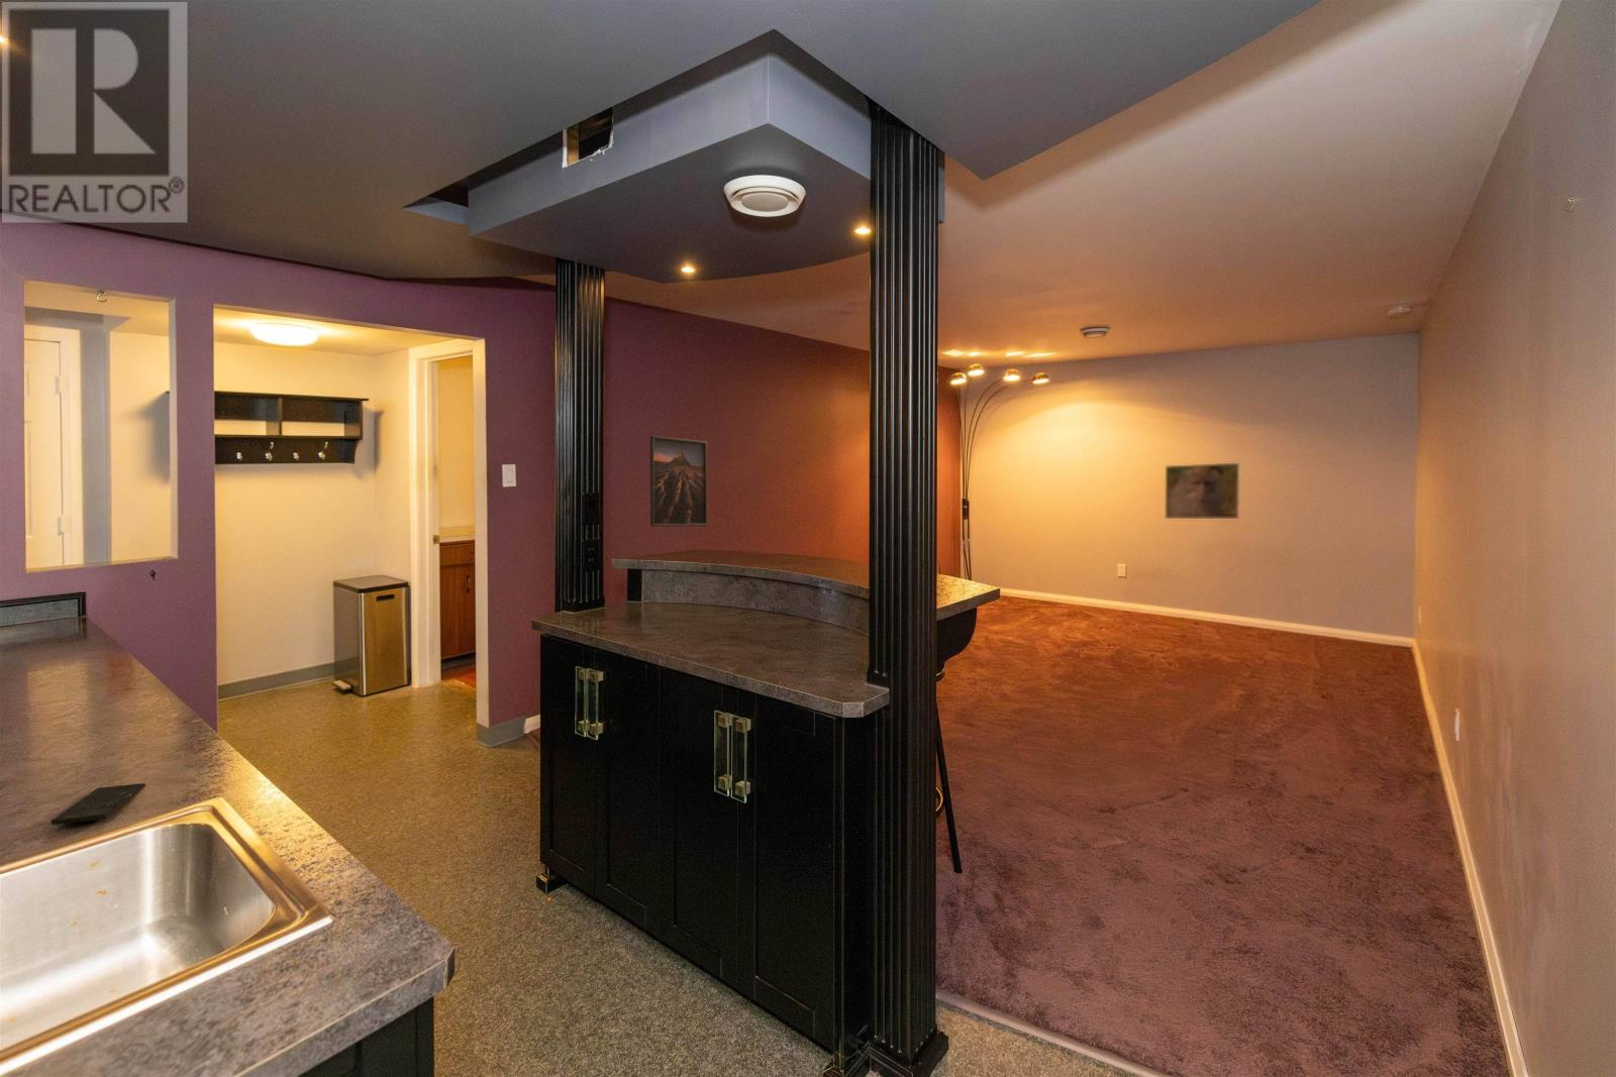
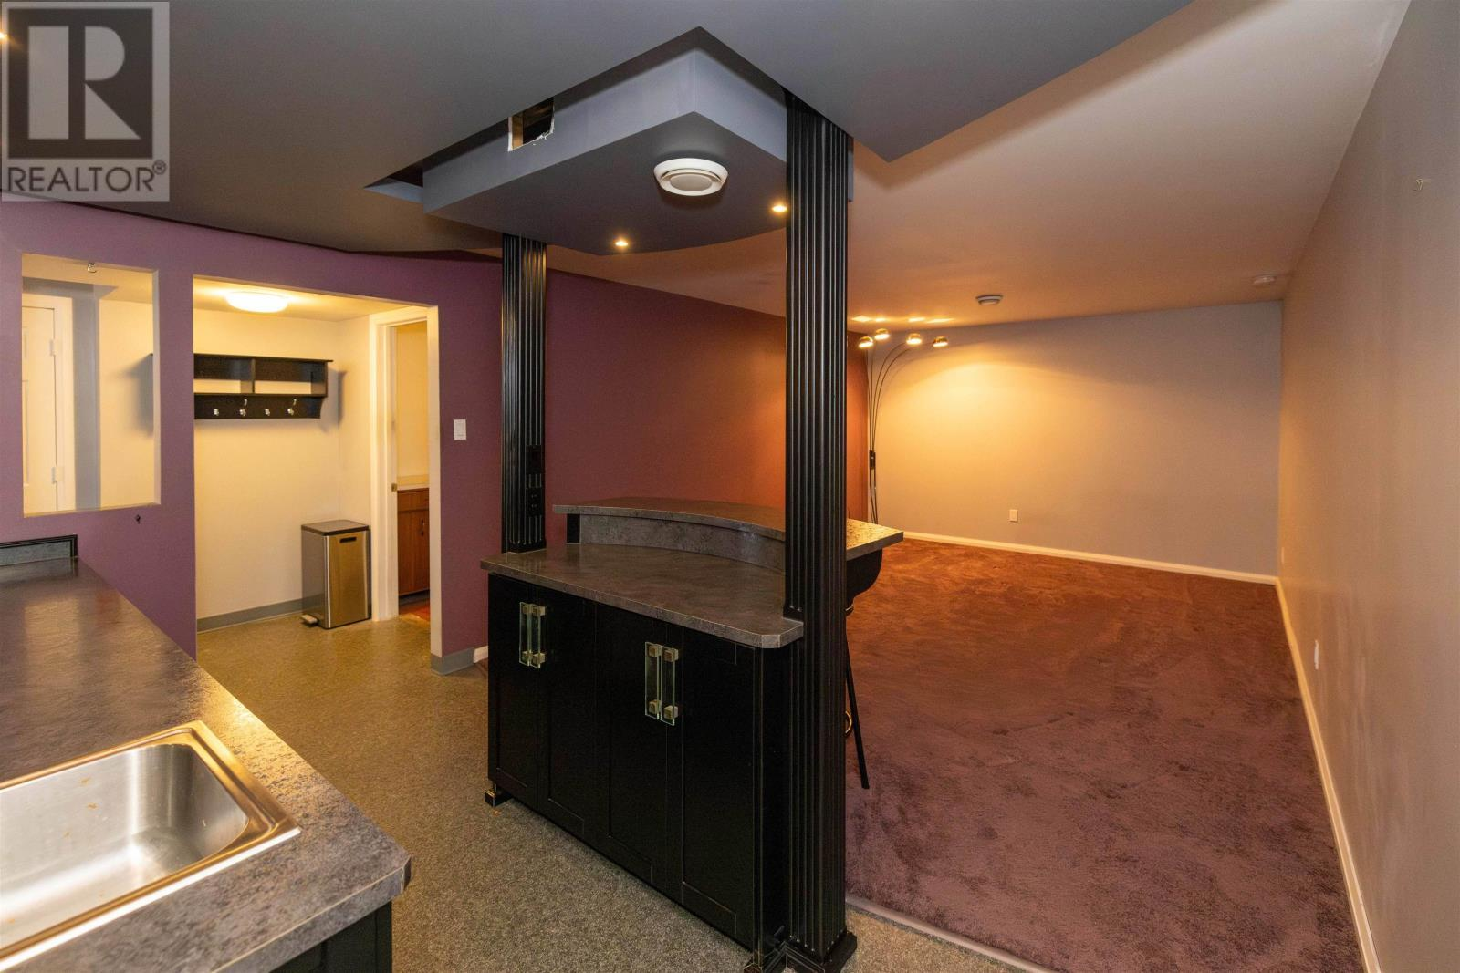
- smartphone (101, 803)
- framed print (678, 482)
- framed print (1201, 492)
